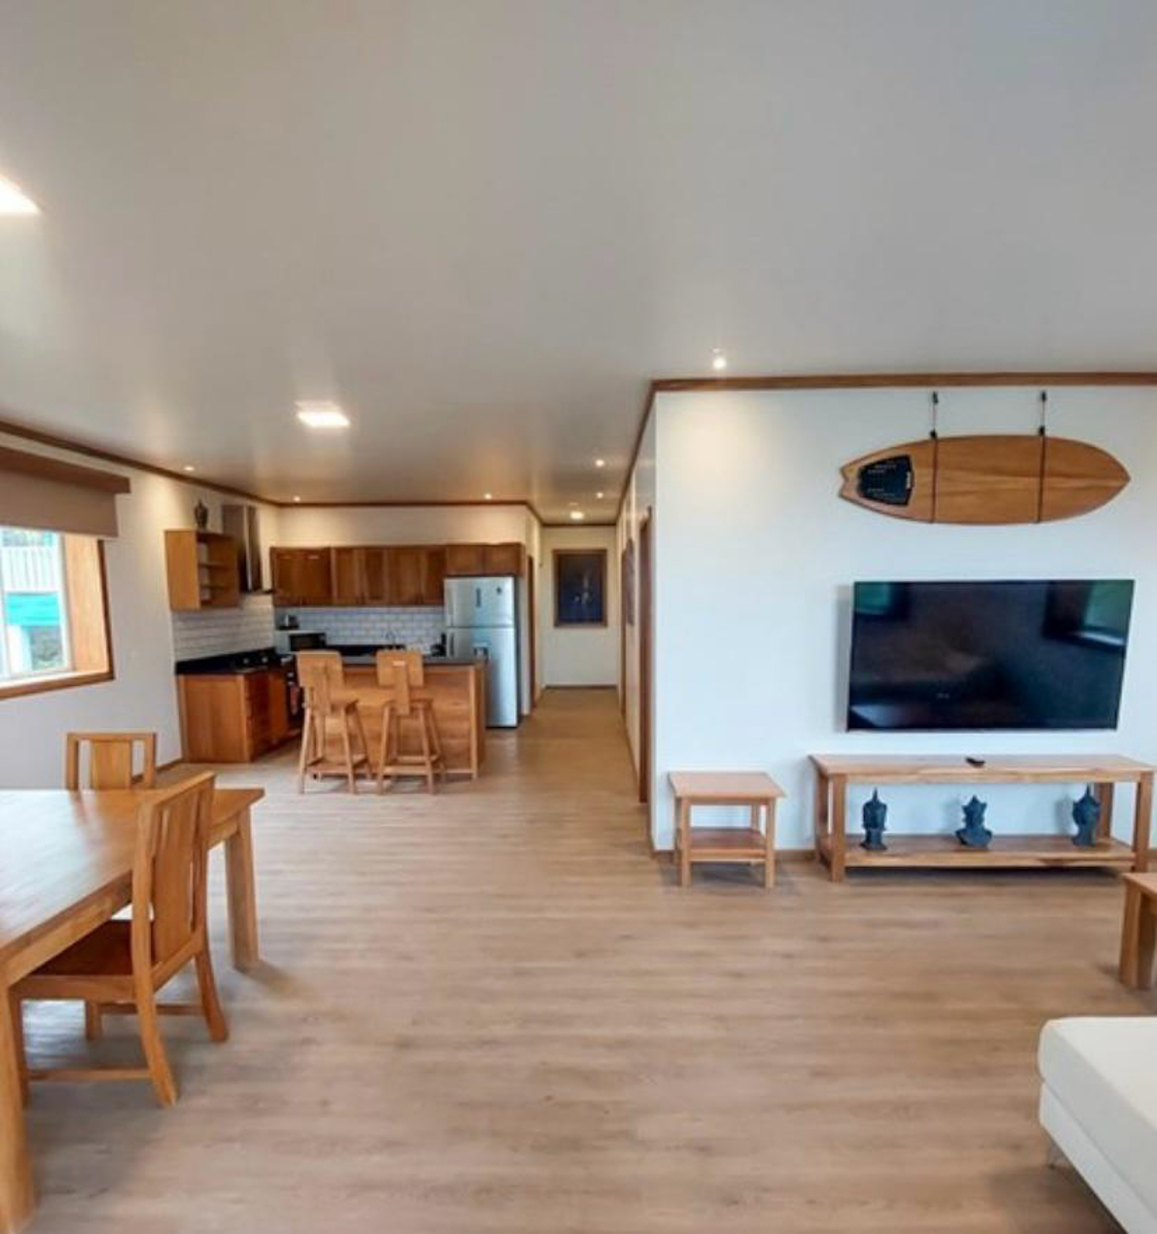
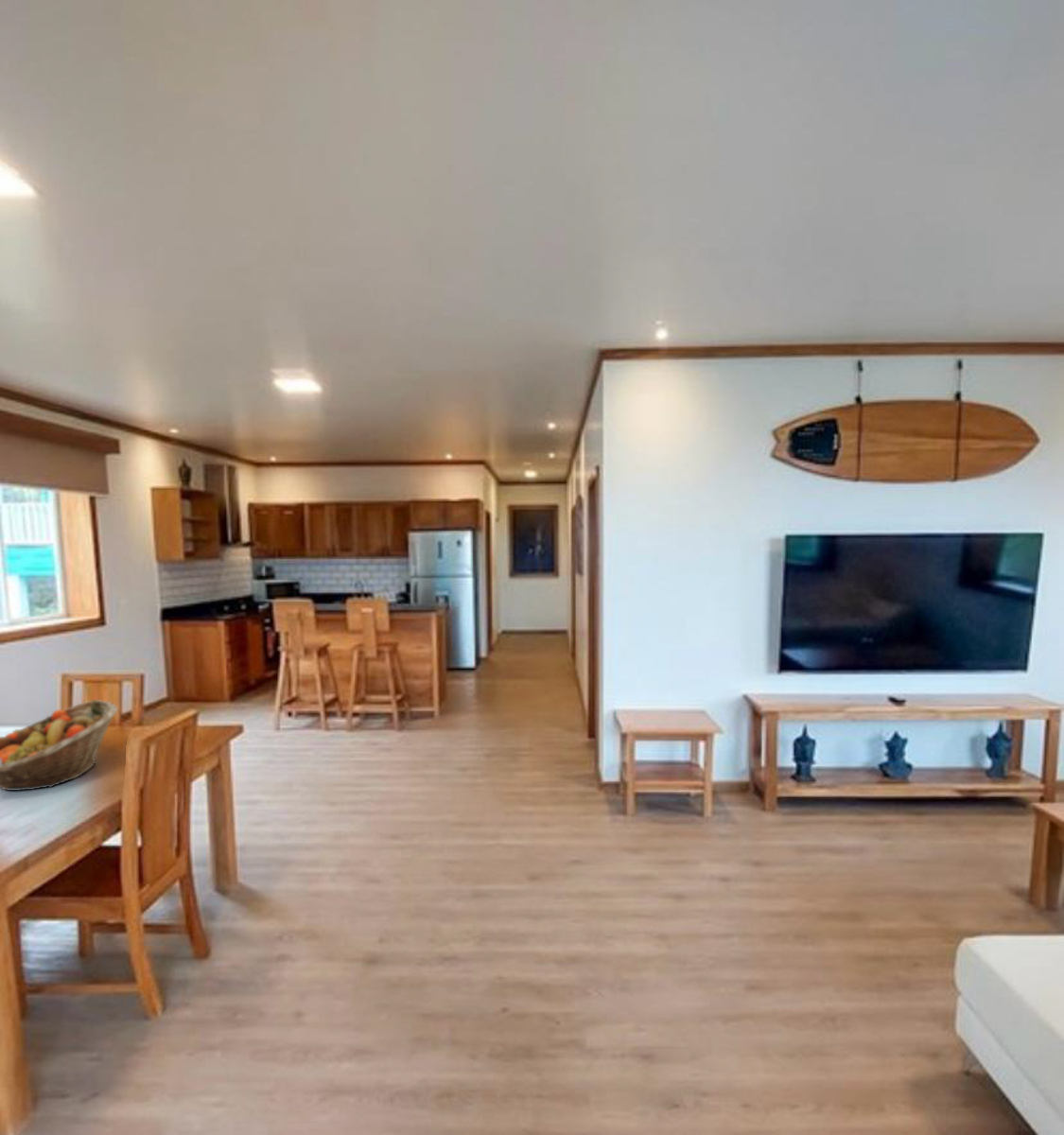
+ fruit basket (52, 742)
